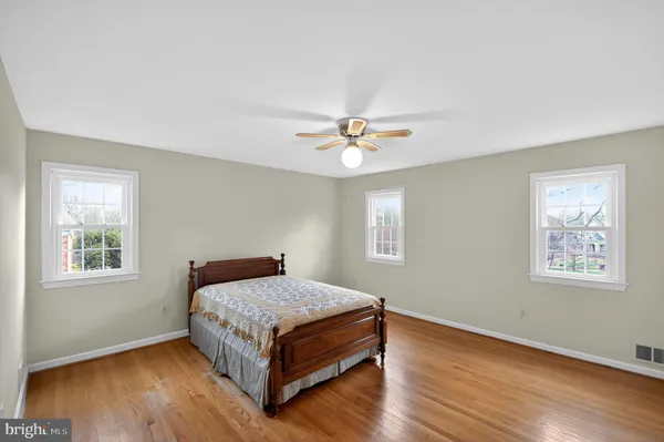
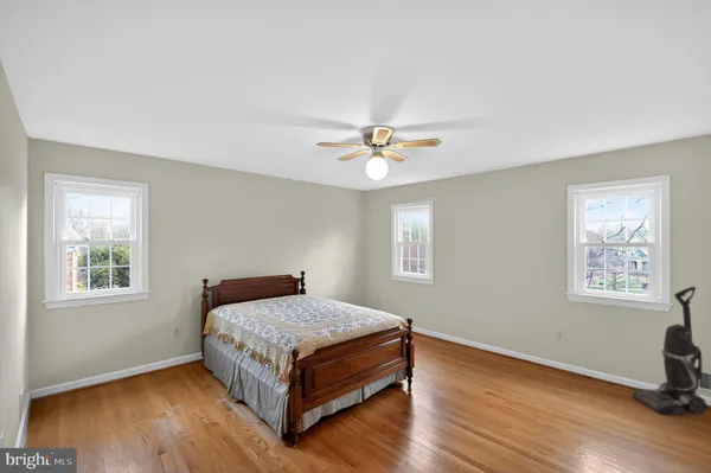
+ vacuum cleaner (667, 345)
